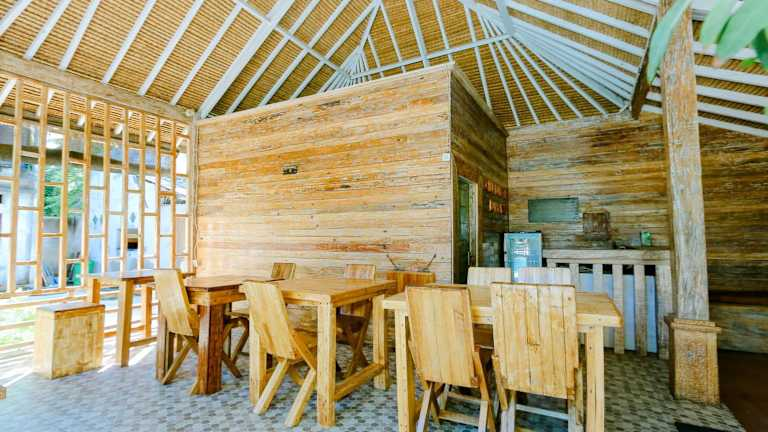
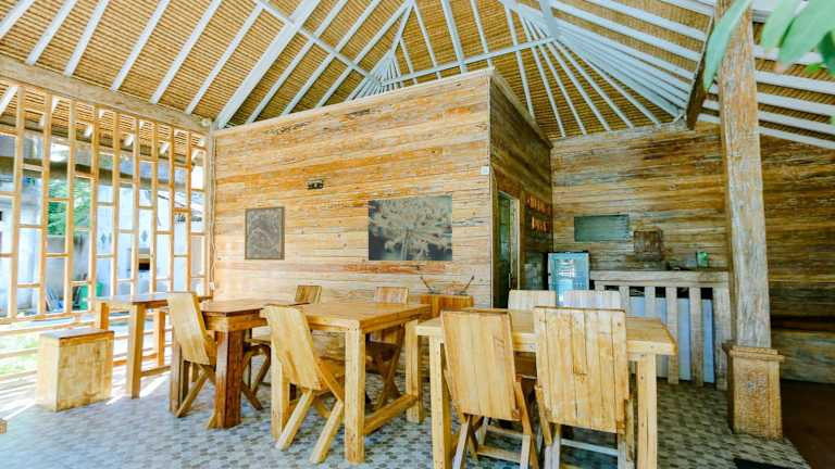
+ wall art (264, 233)
+ wall art (408, 229)
